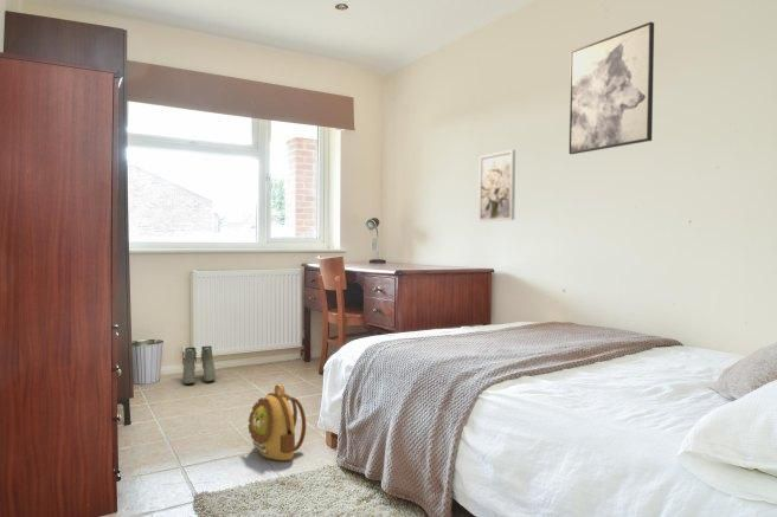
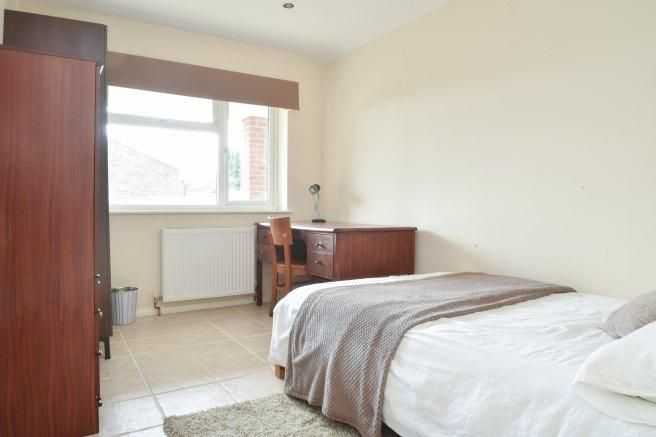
- wall art (608, 92)
- boots (203, 363)
- wall art (496, 187)
- backpack (277, 418)
